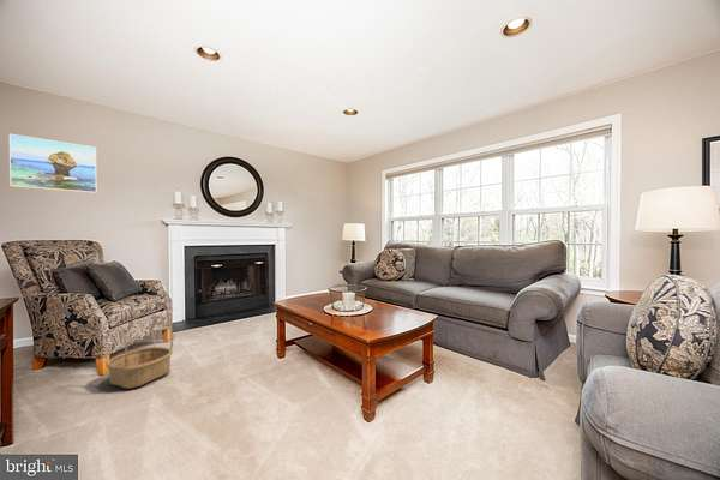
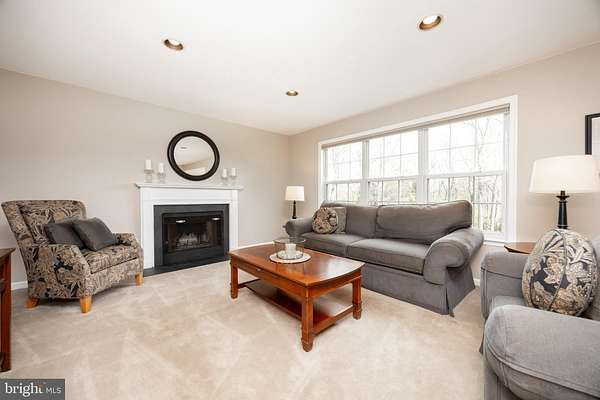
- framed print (55, 164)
- basket (140, 349)
